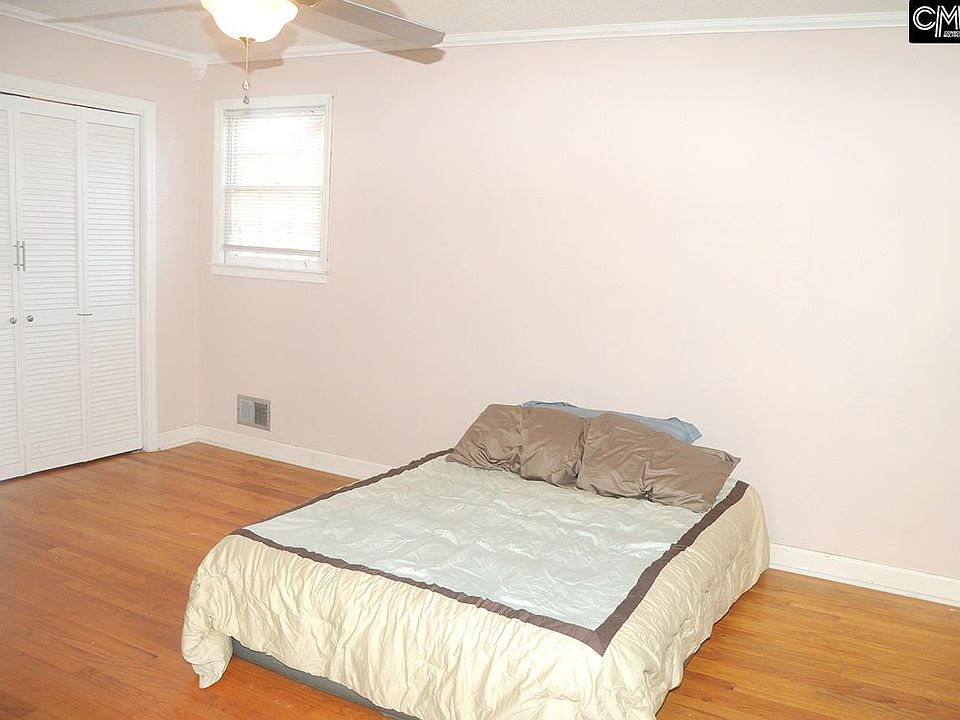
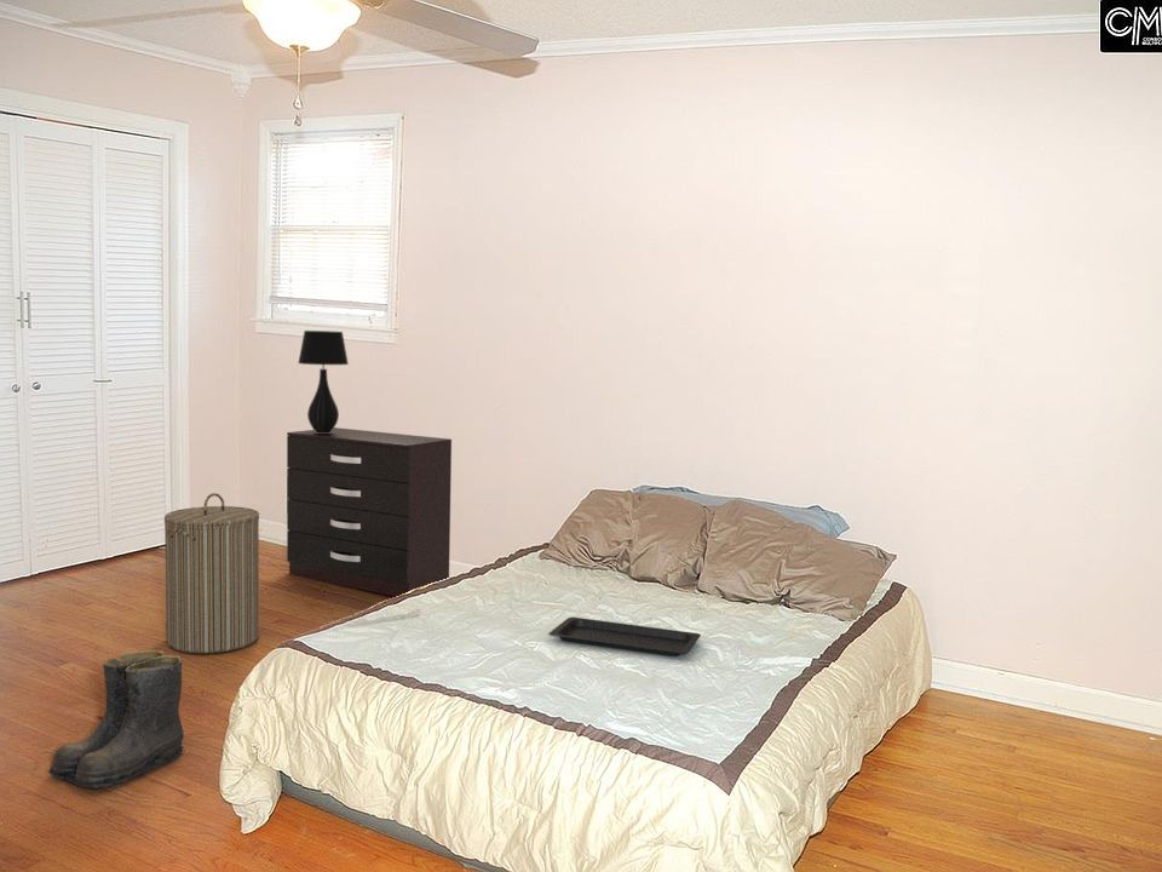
+ dresser (366, 509)
+ serving tray (625, 637)
+ table lamp (323, 382)
+ laundry hamper (212, 567)
+ boots (119, 715)
